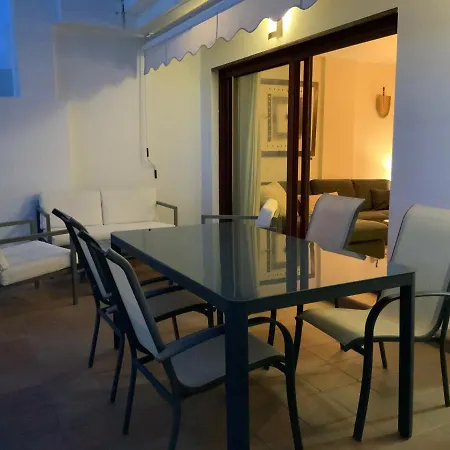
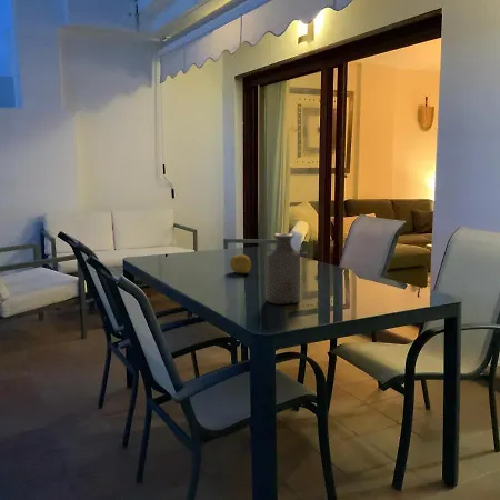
+ fruit (240, 263)
+ bottle (282, 268)
